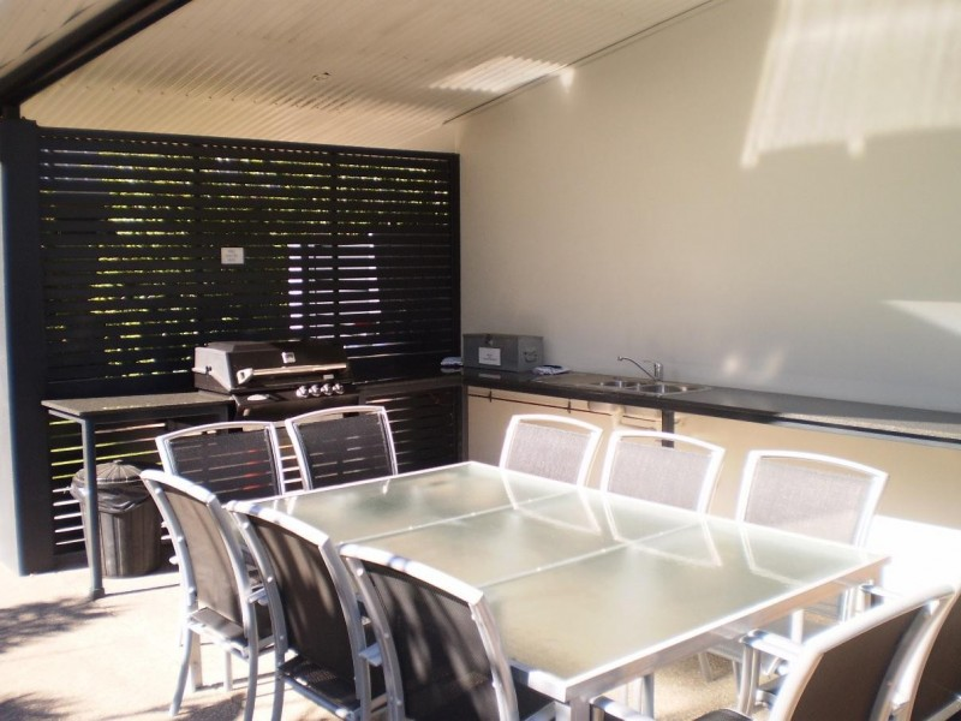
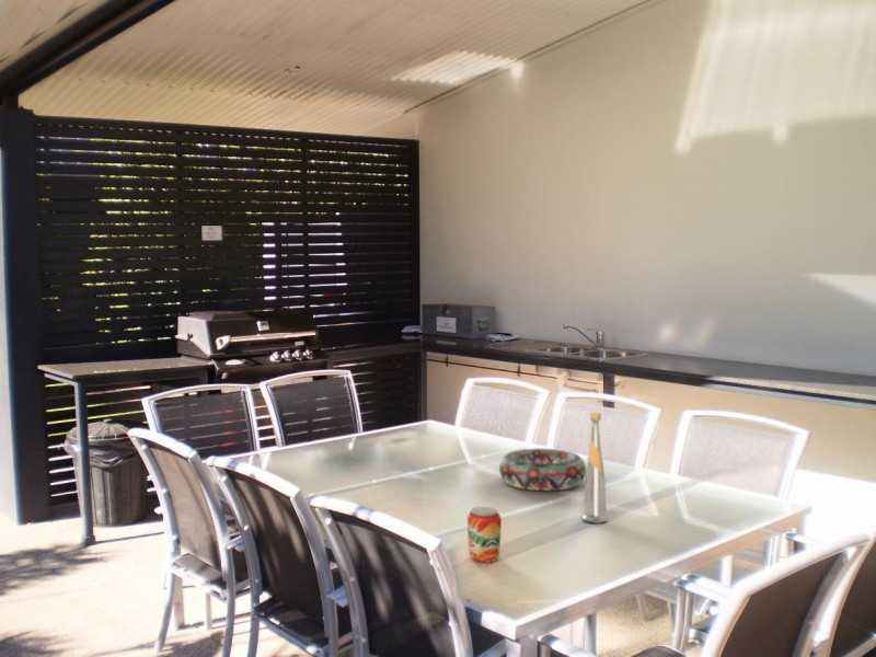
+ decorative bowl (542, 469)
+ beverage can (484, 534)
+ bottle (595, 466)
